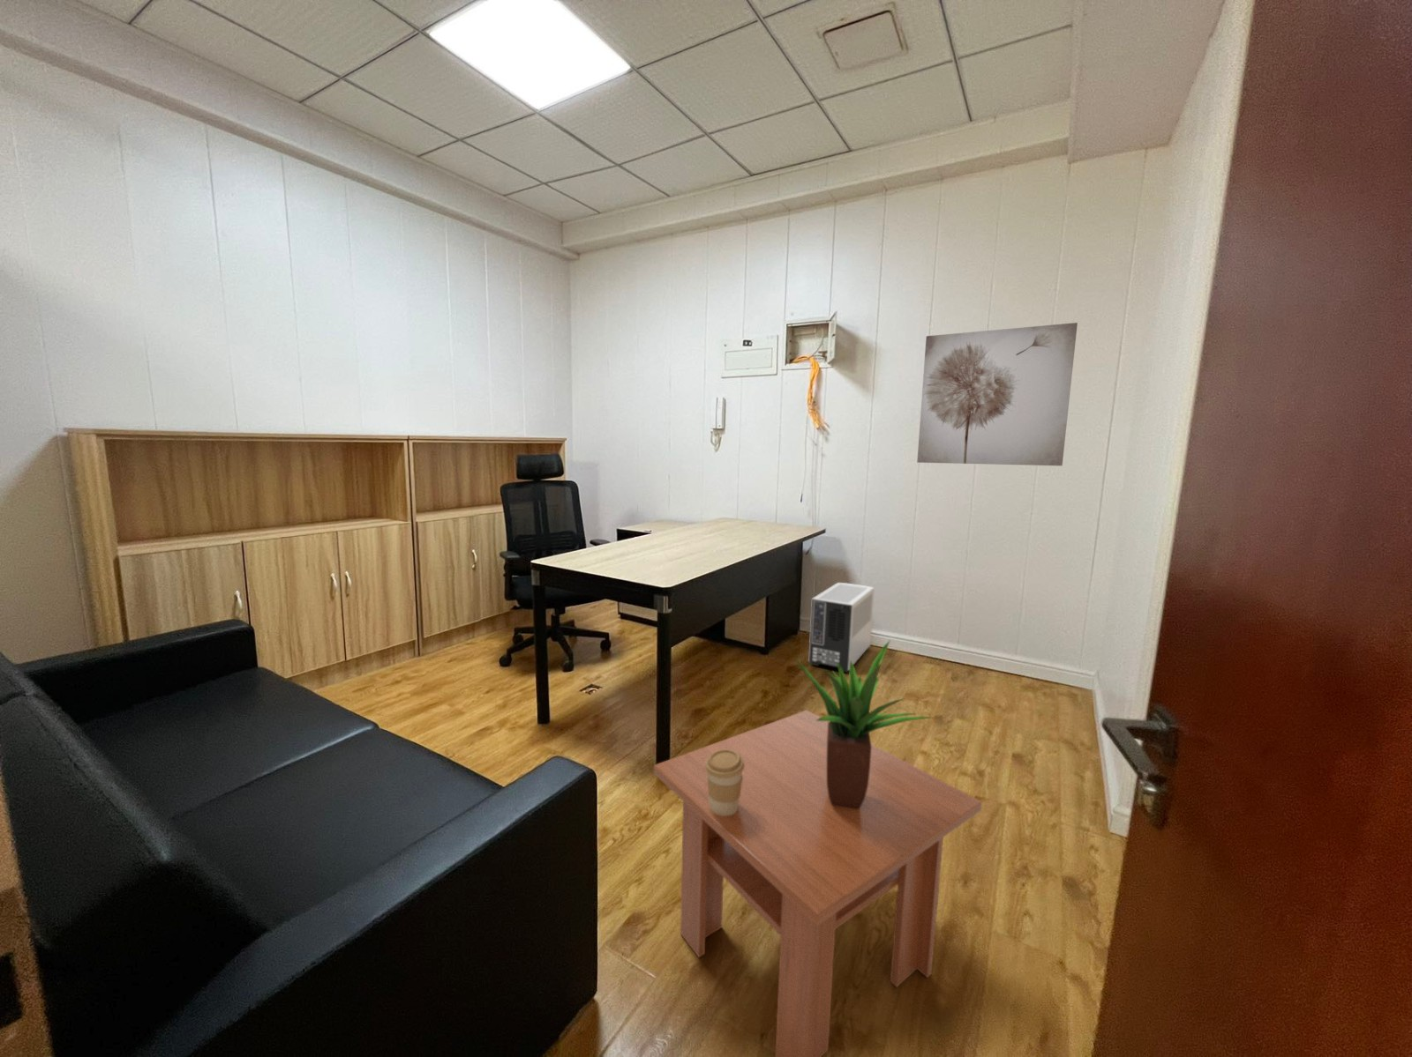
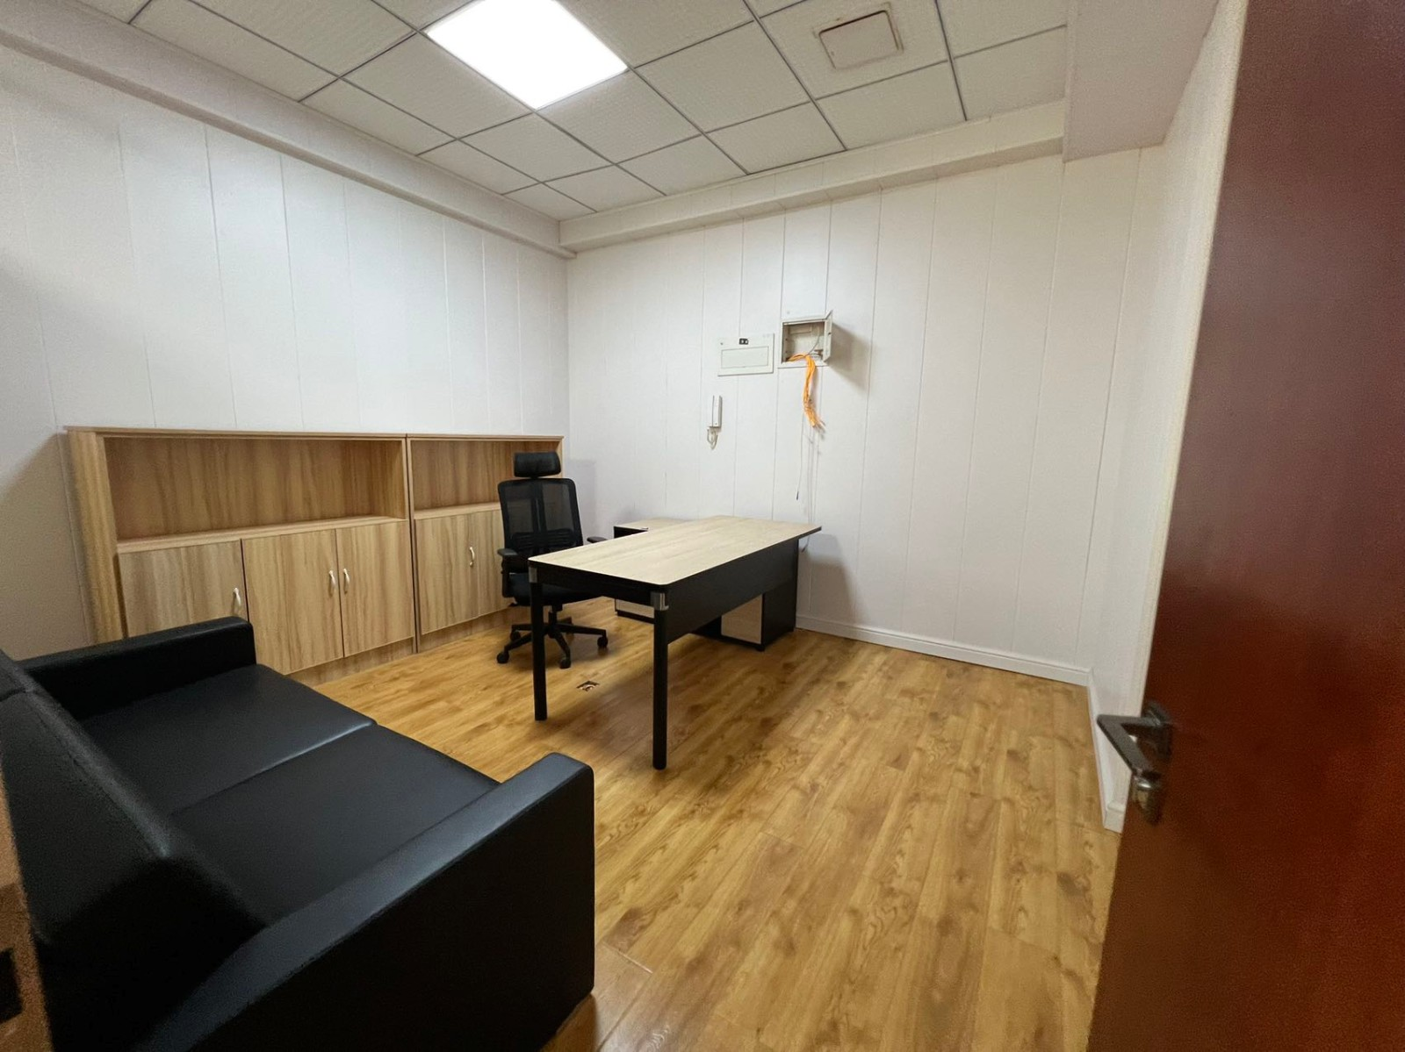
- wall art (991, 397)
- coffee table (805, 869)
- air purifier (843, 624)
- potted plant (858, 719)
- coffee cup (723, 781)
